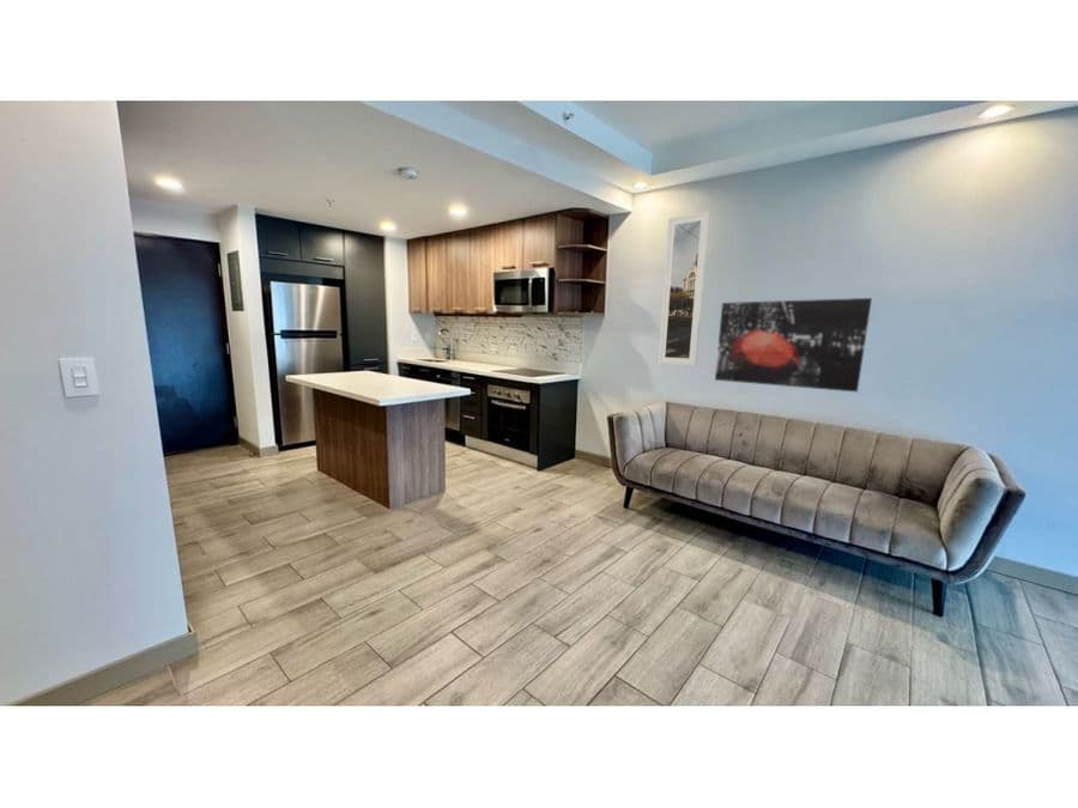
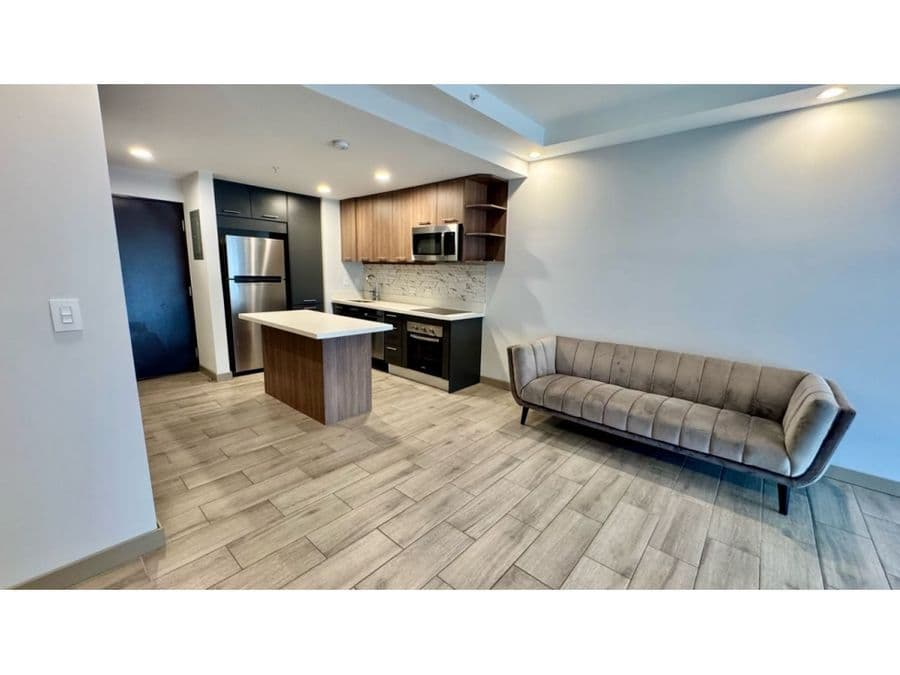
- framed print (682, 292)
- wall art (785, 344)
